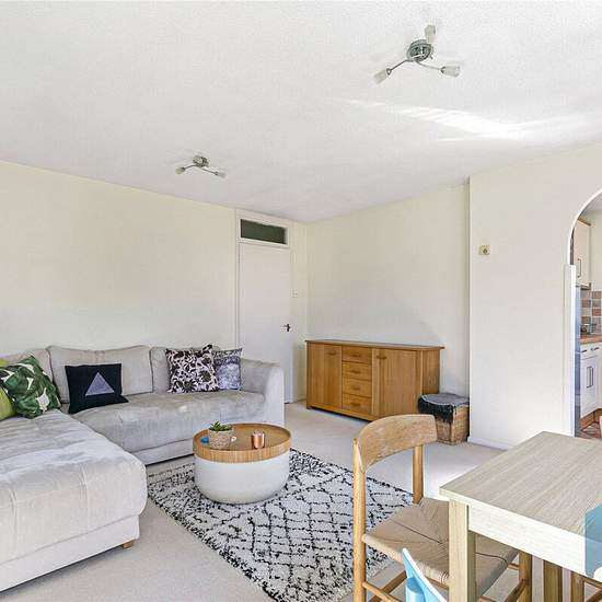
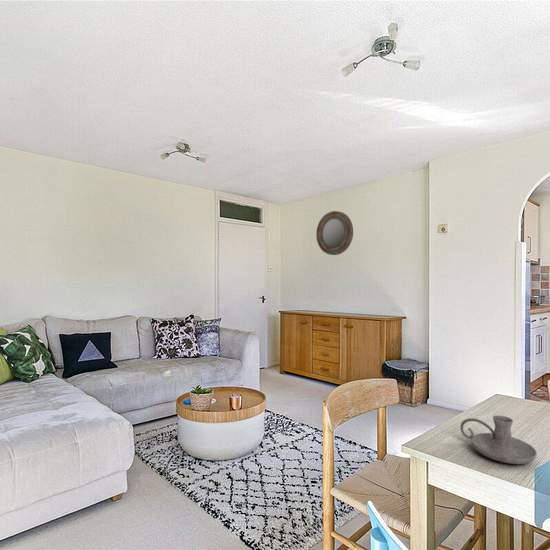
+ home mirror (333, 233)
+ candle holder (495, 434)
